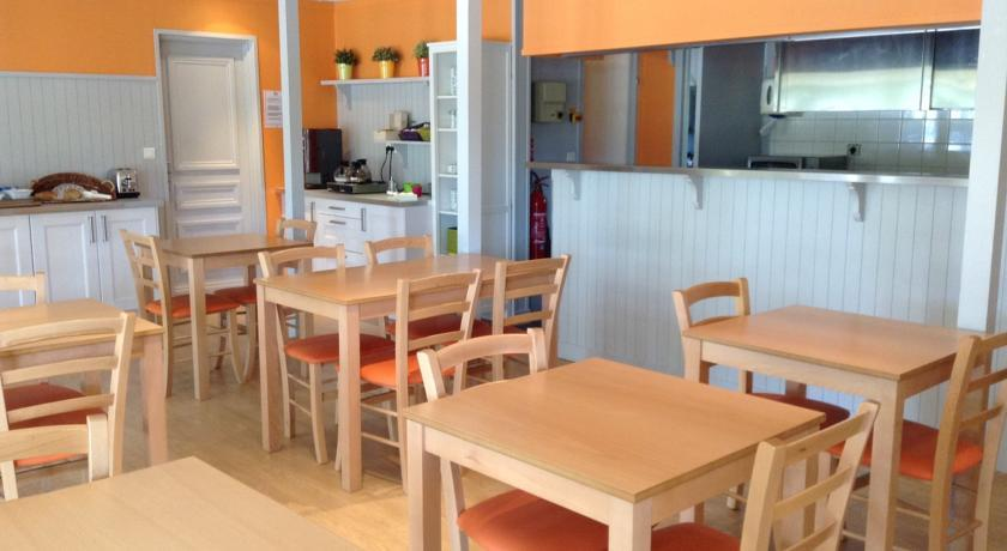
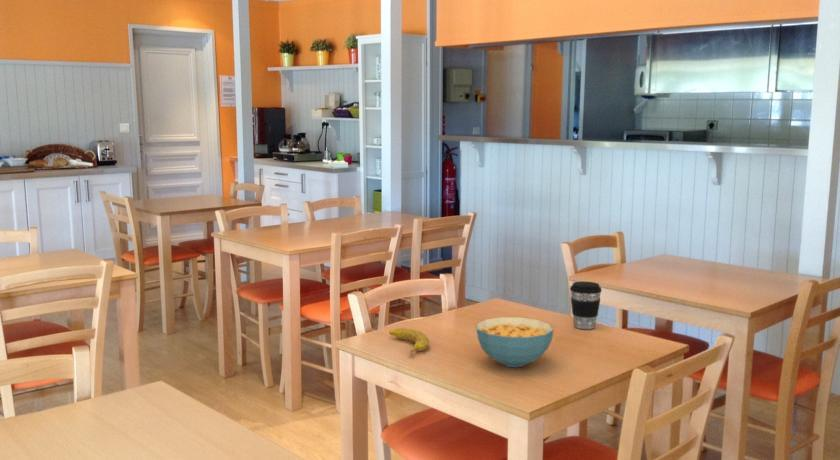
+ coffee cup (585, 305)
+ cereal bowl (513, 345)
+ fruit (410, 339)
